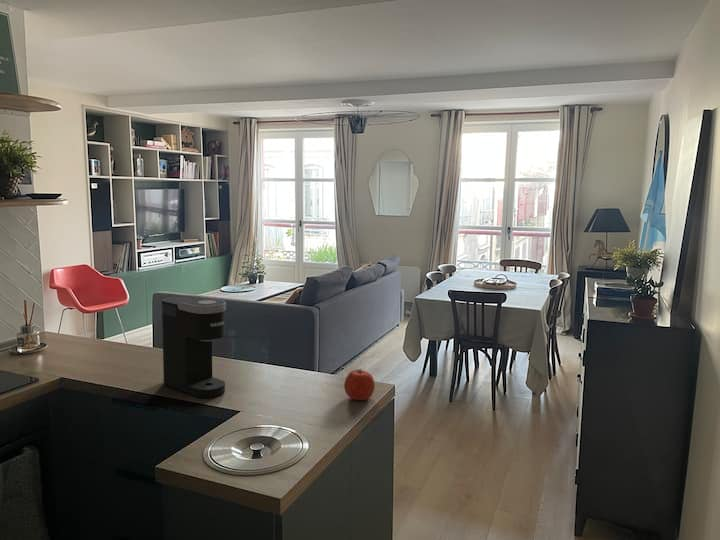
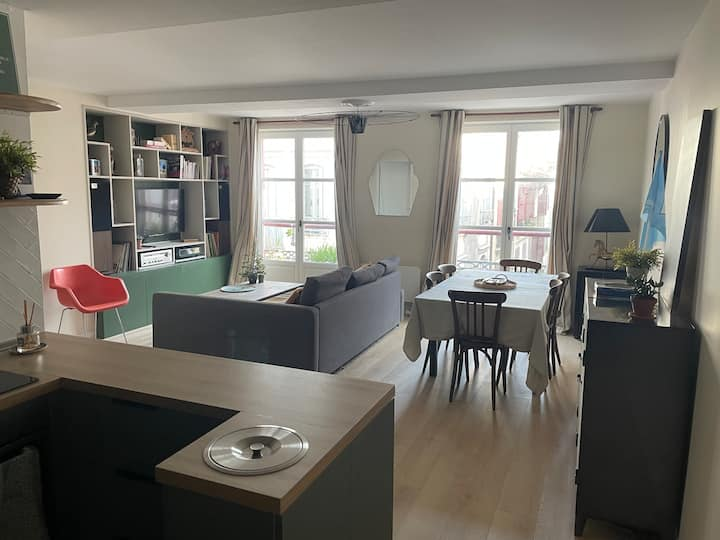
- coffee maker (193, 343)
- apple (359, 382)
